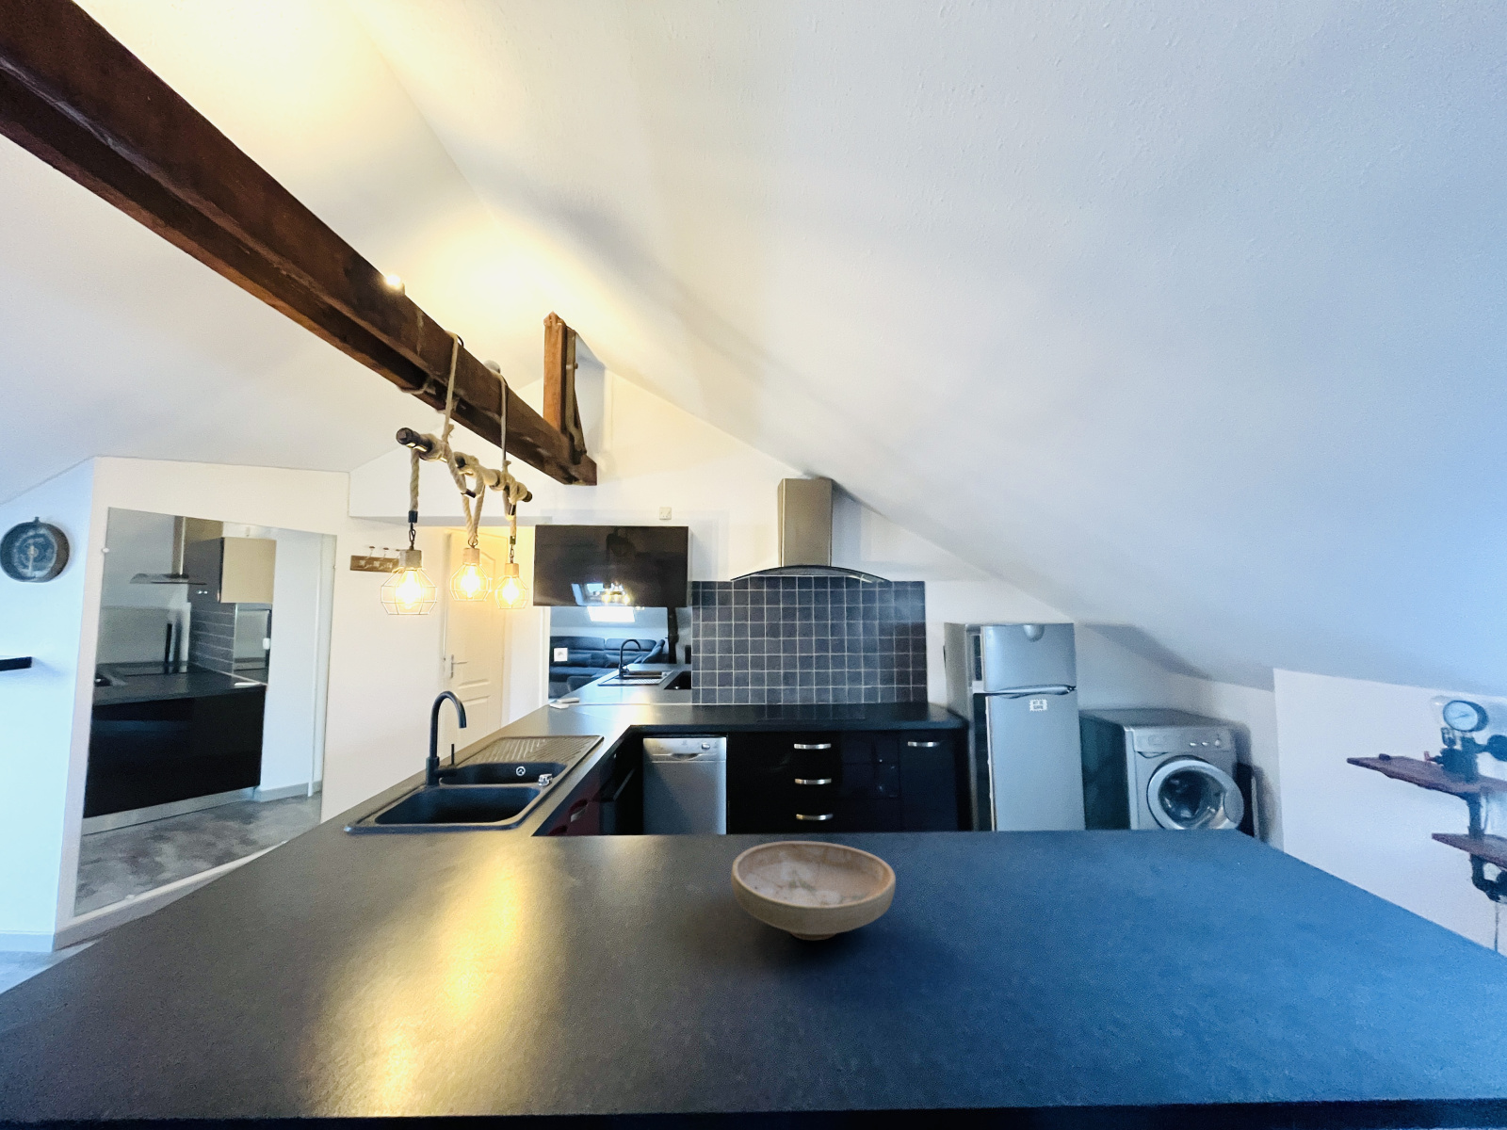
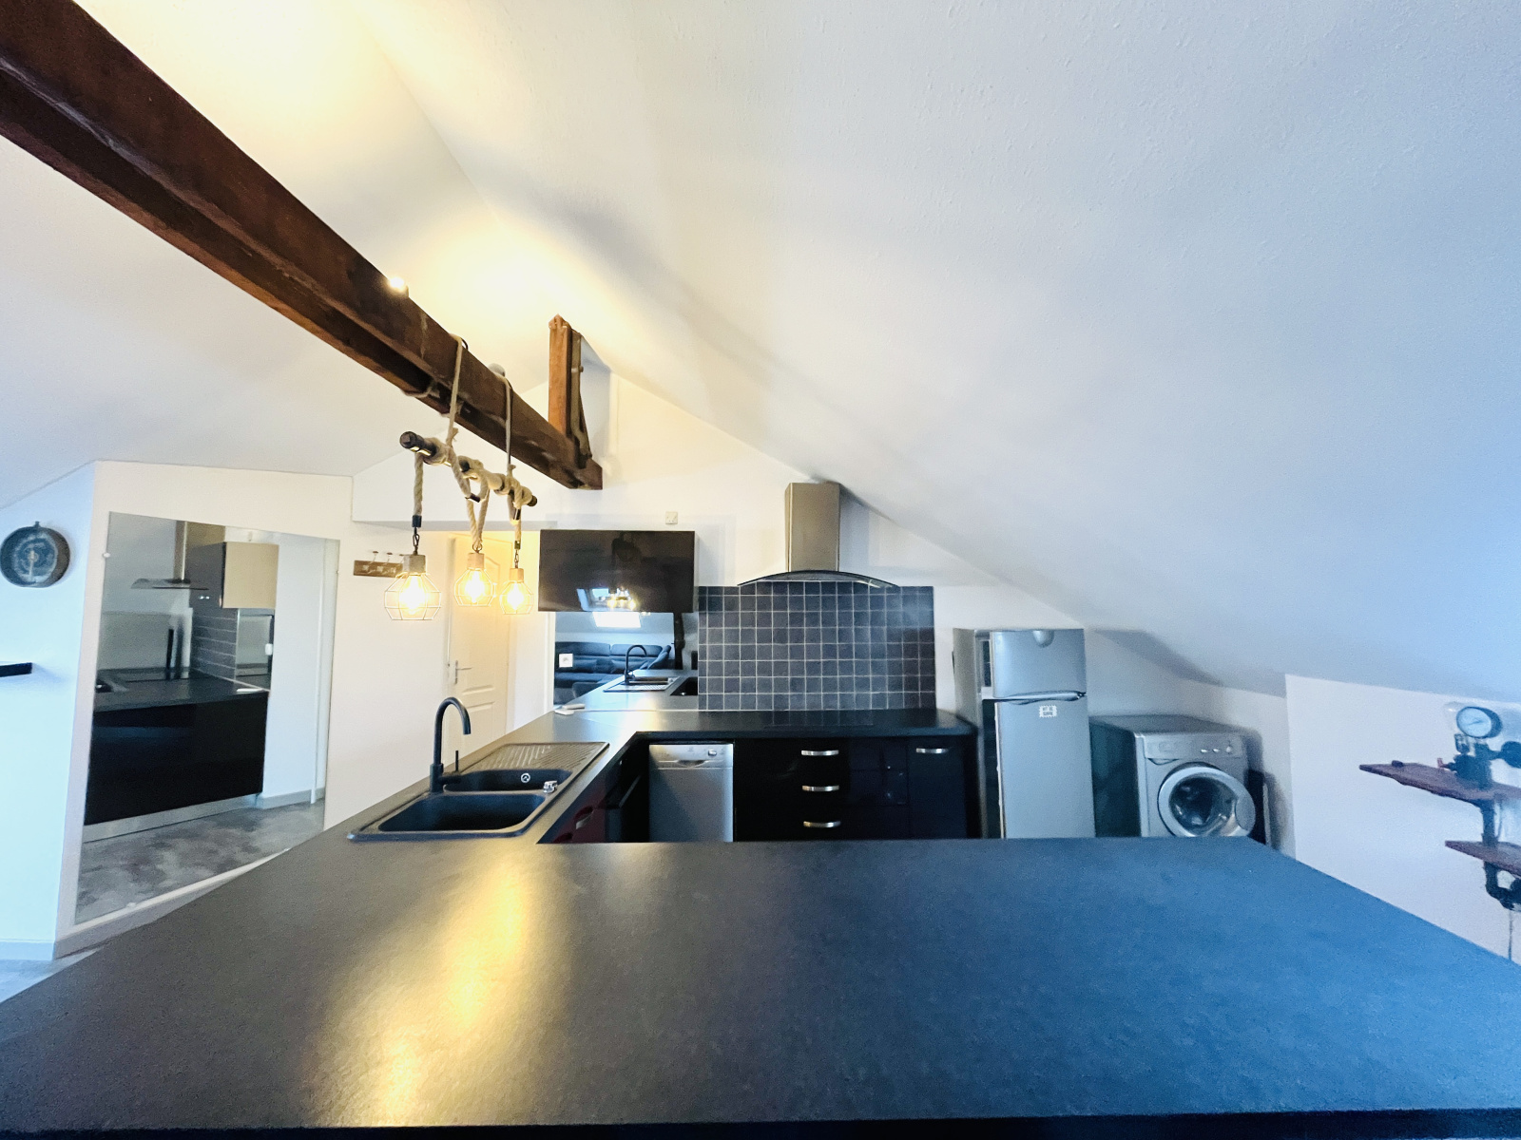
- bowl (810, 895)
